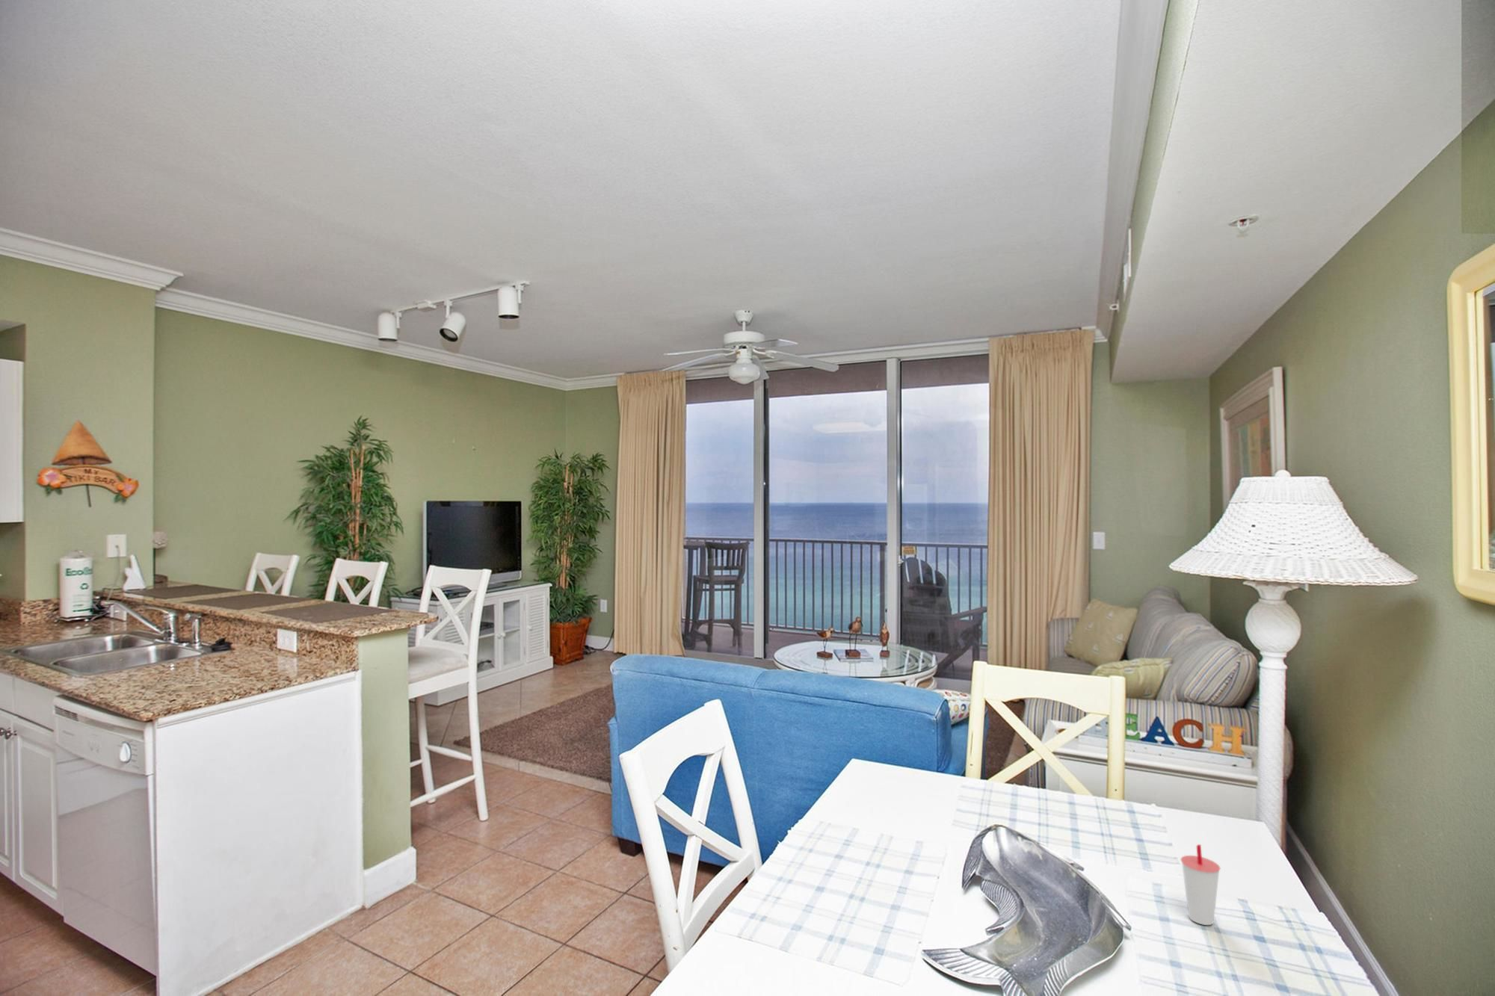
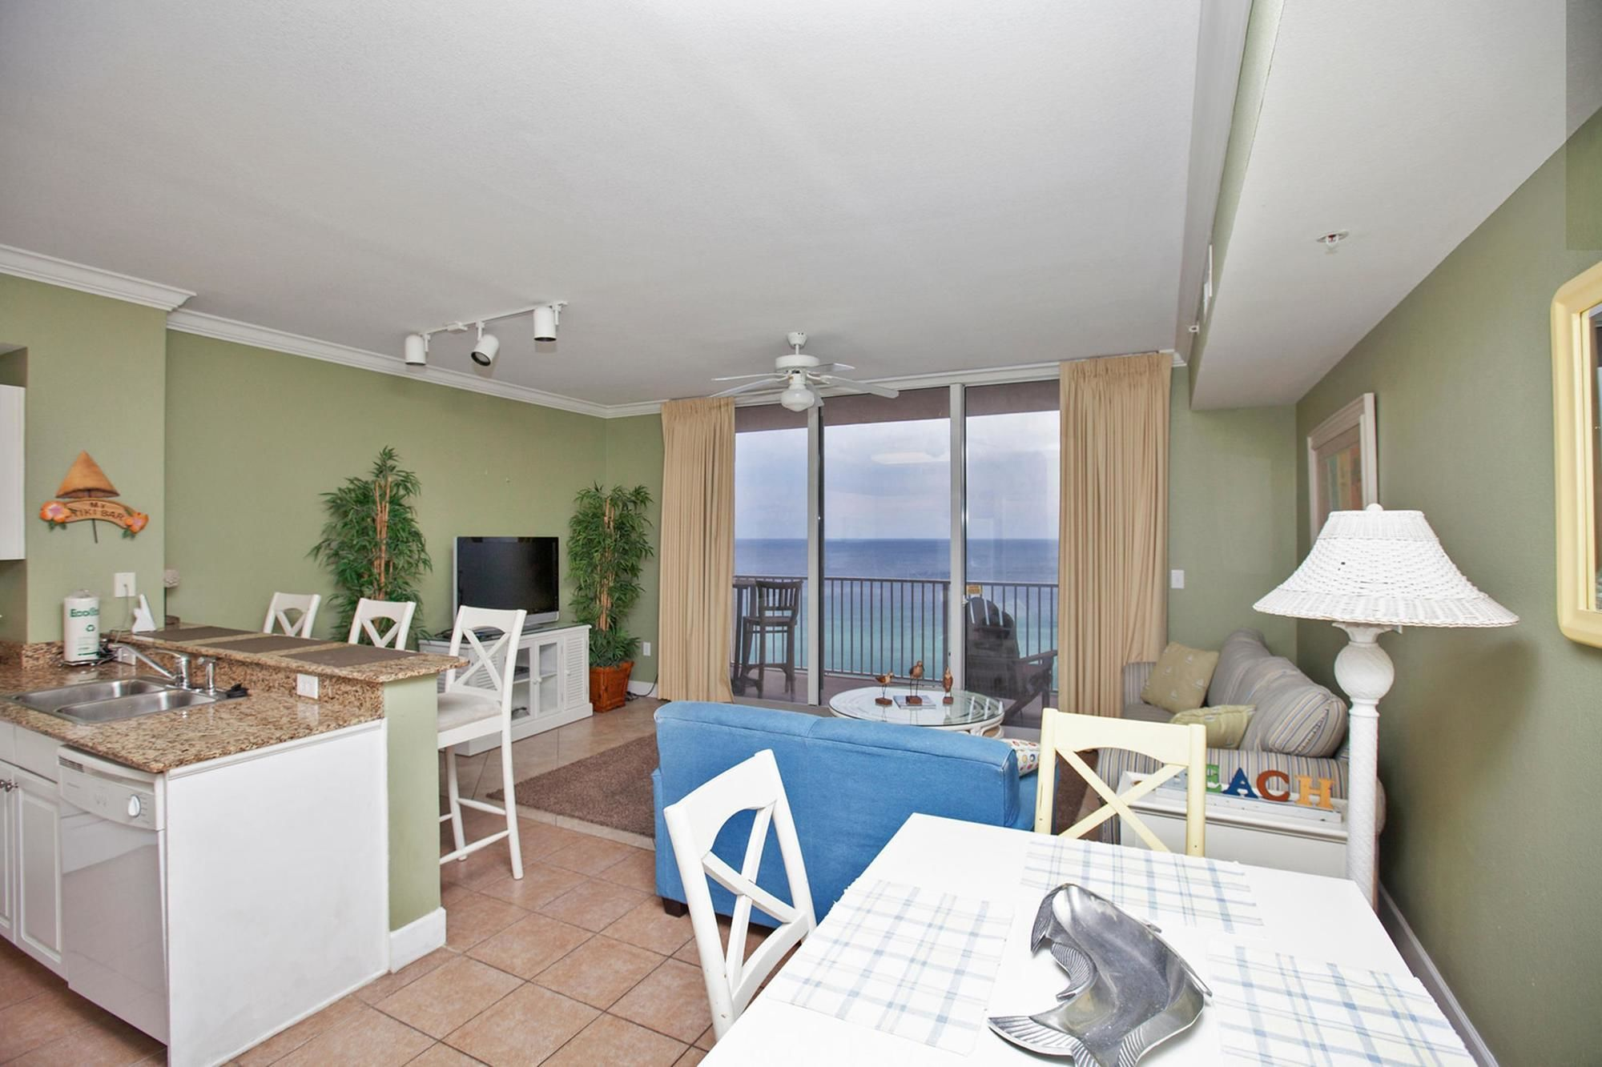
- cup (1199, 882)
